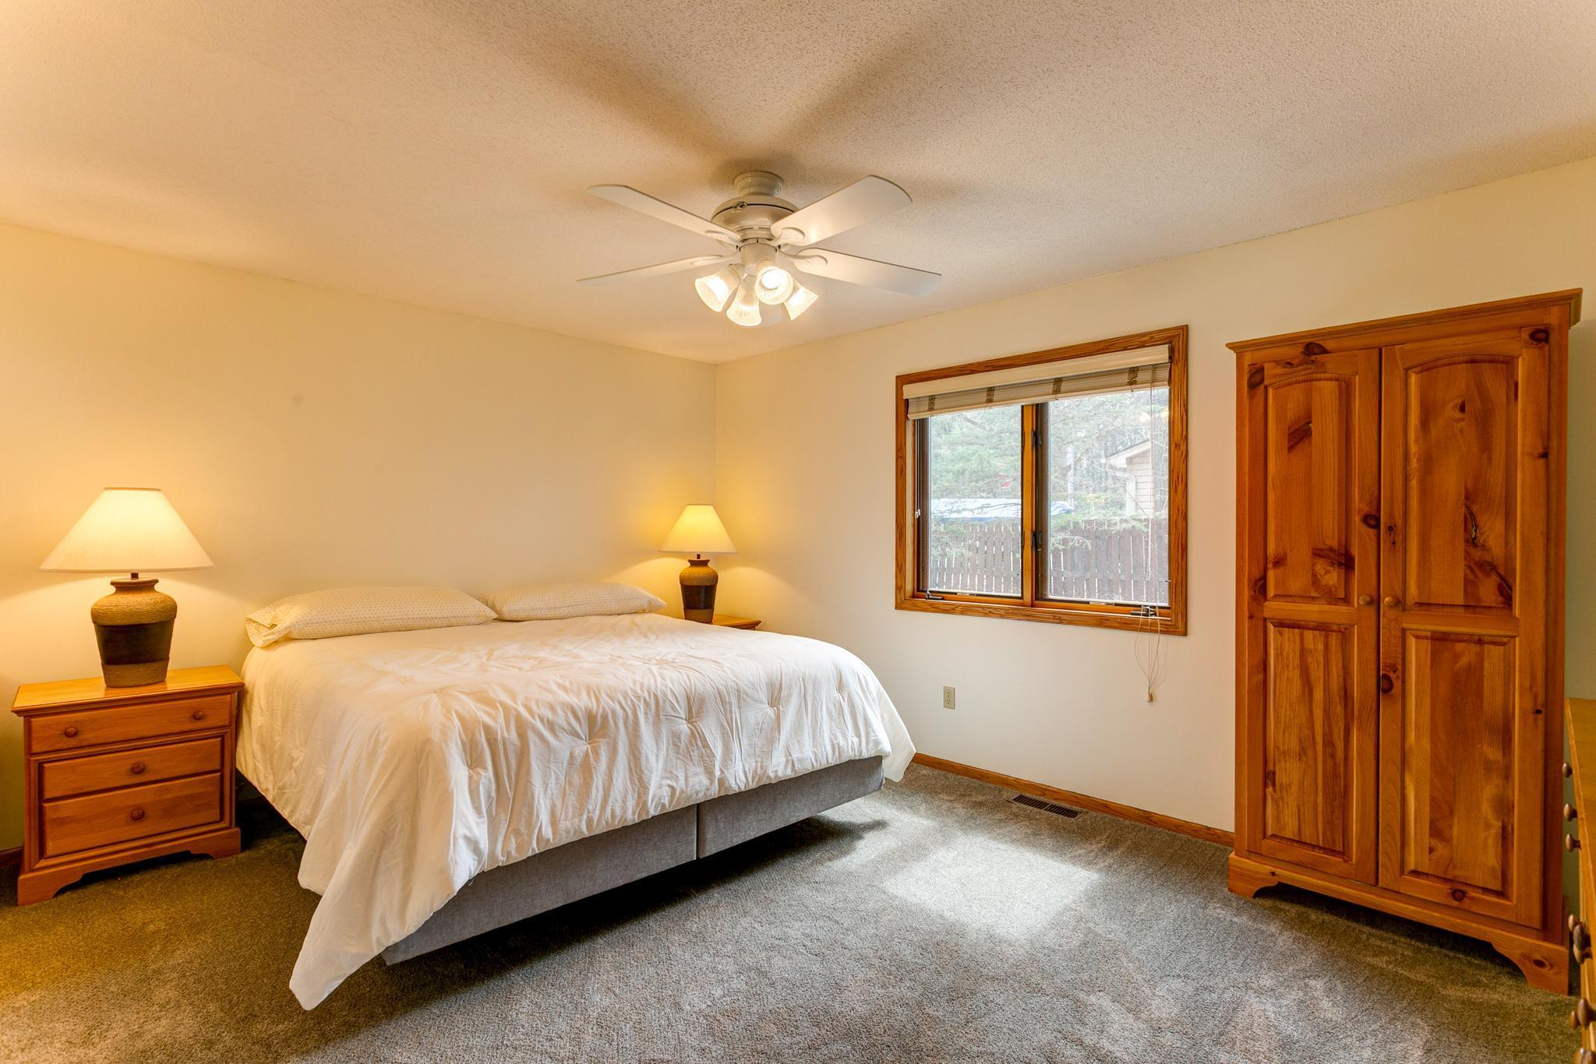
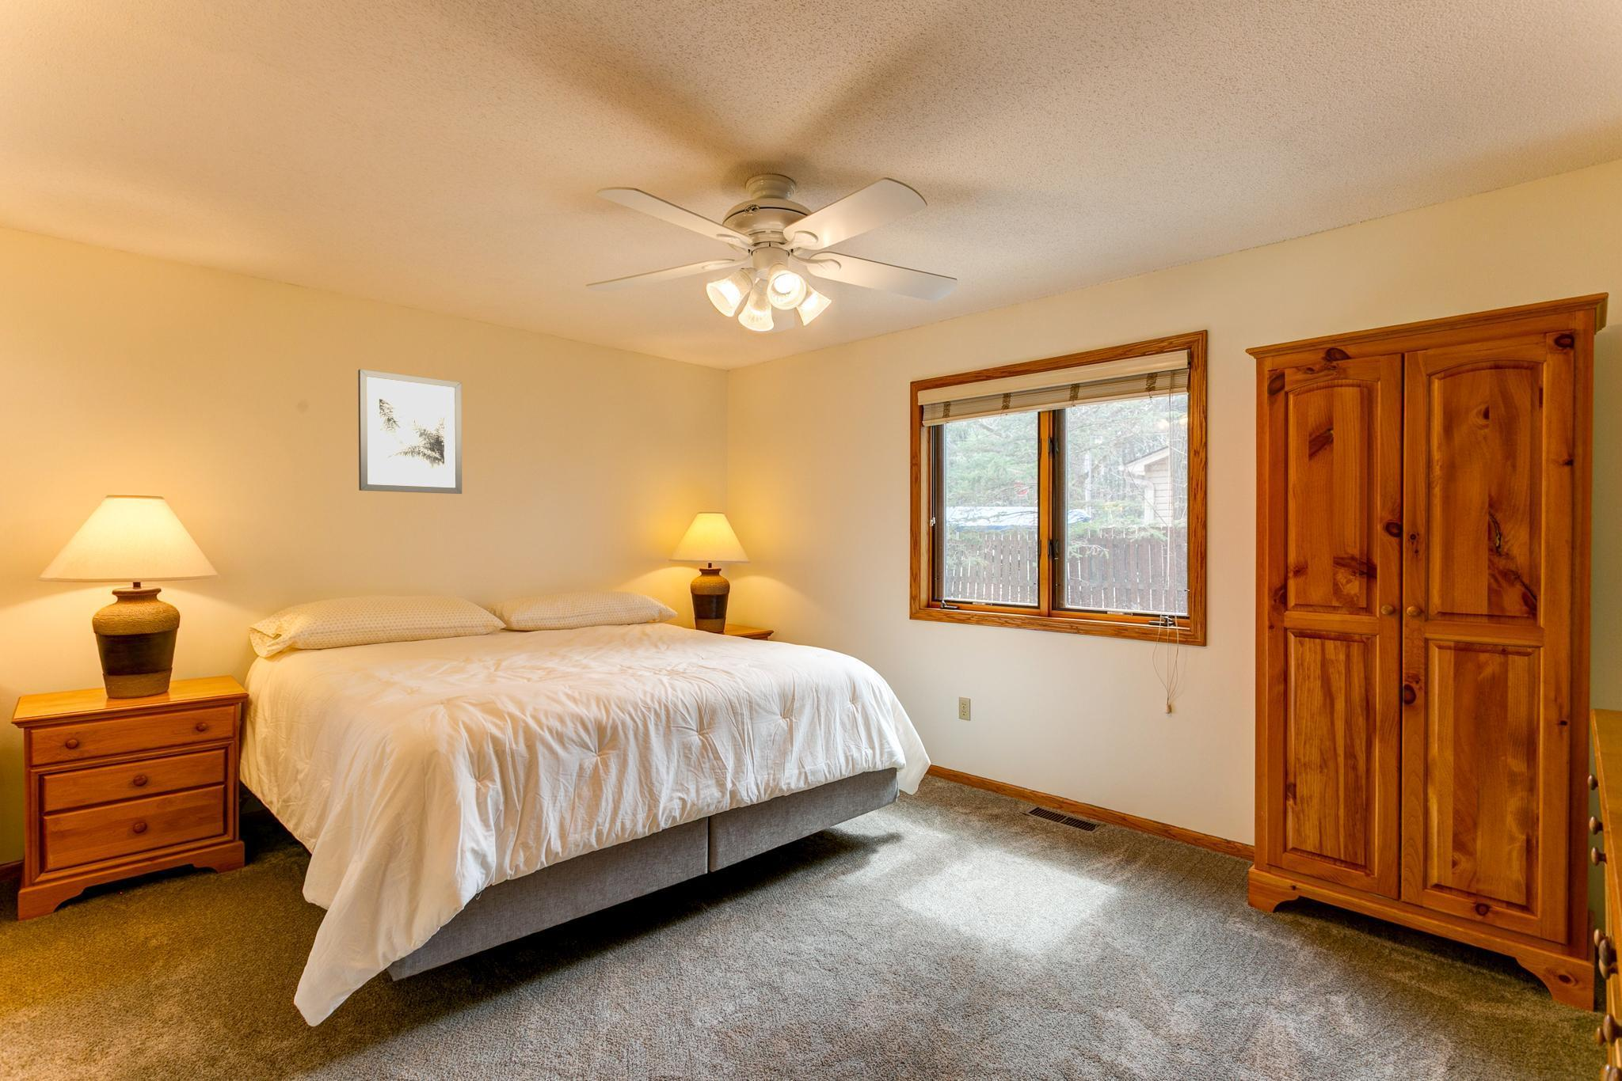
+ wall art (412, 433)
